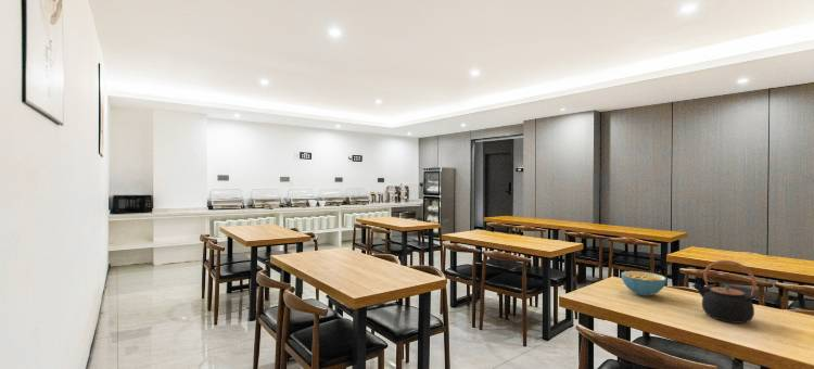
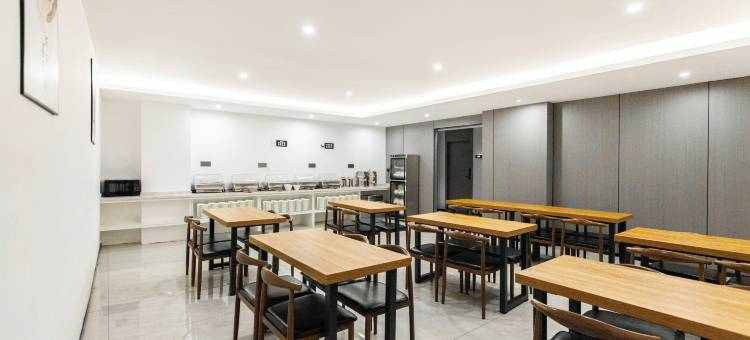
- teapot (722, 288)
- cereal bowl (643, 284)
